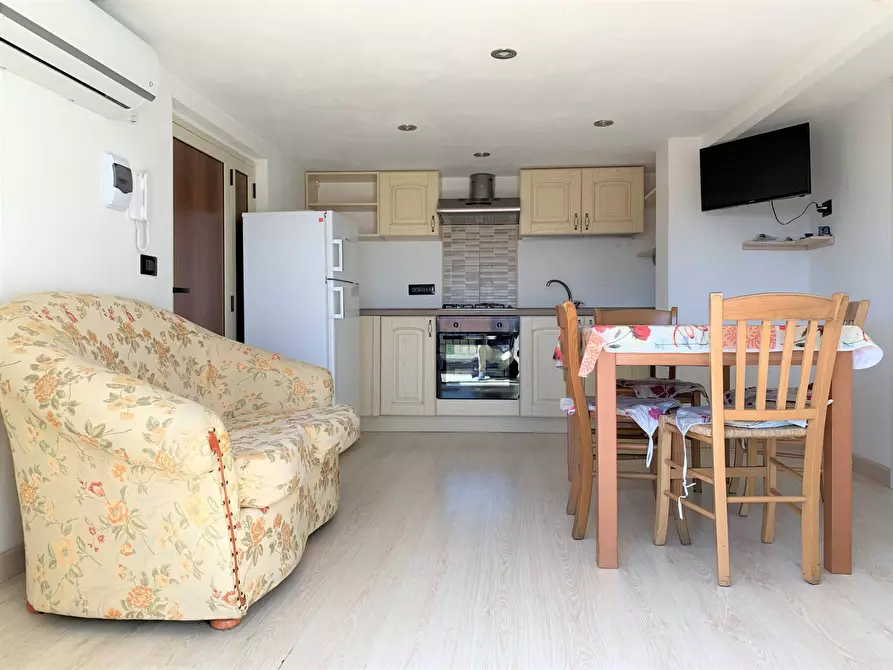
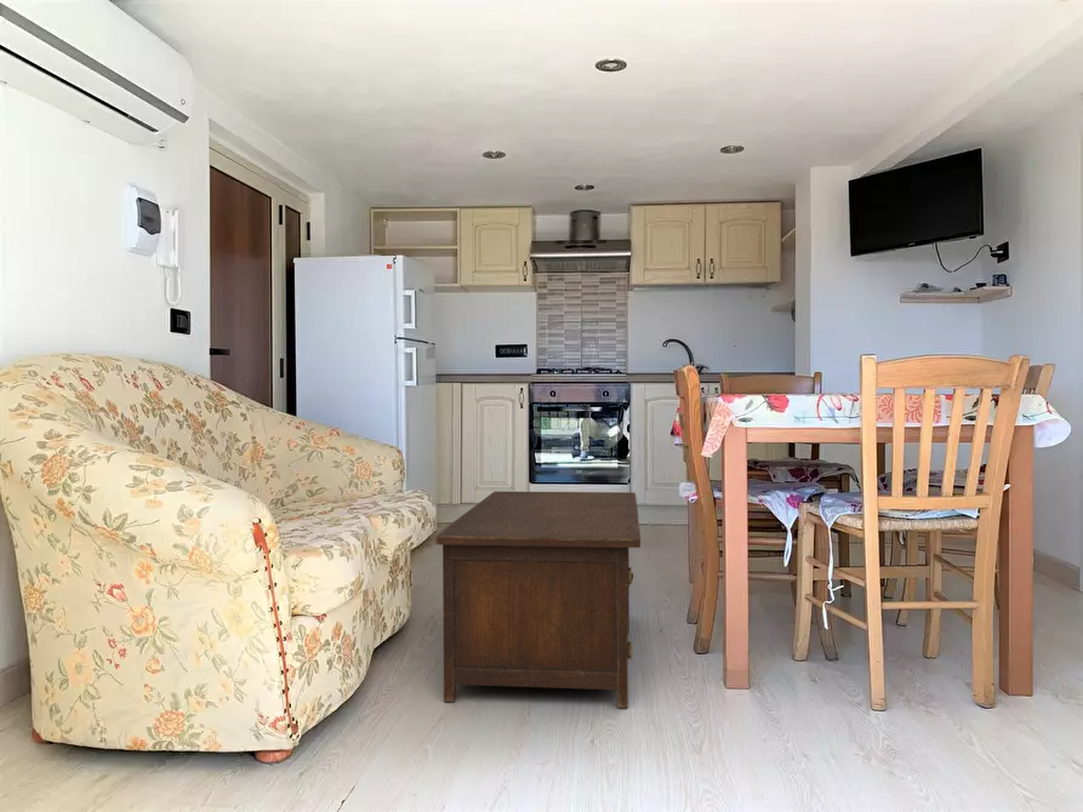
+ cabinet (553, 581)
